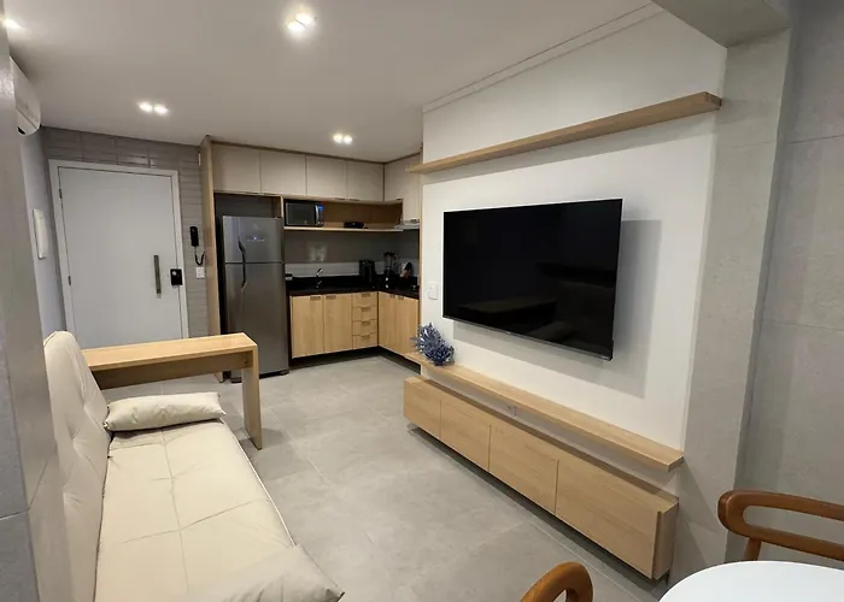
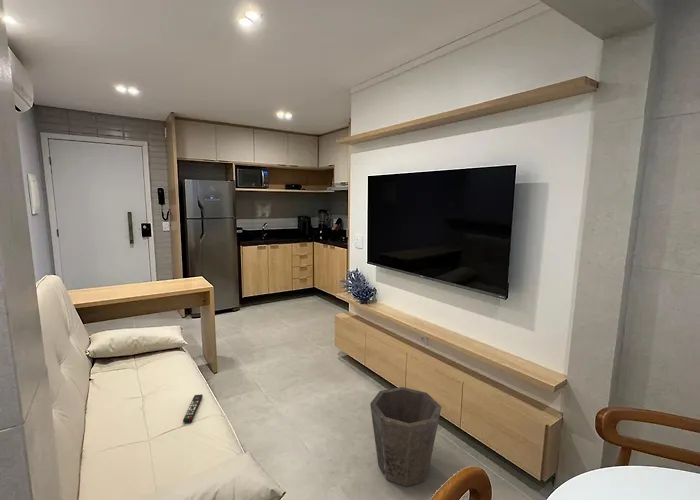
+ remote control (193, 407)
+ waste bin (404, 436)
